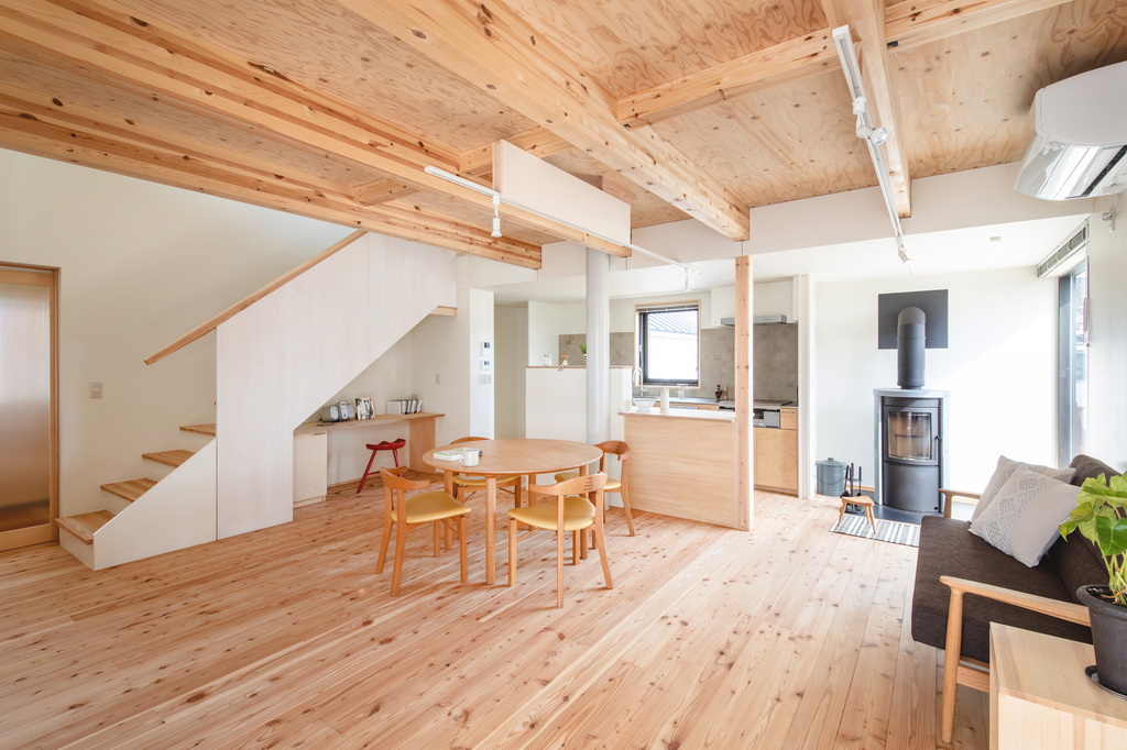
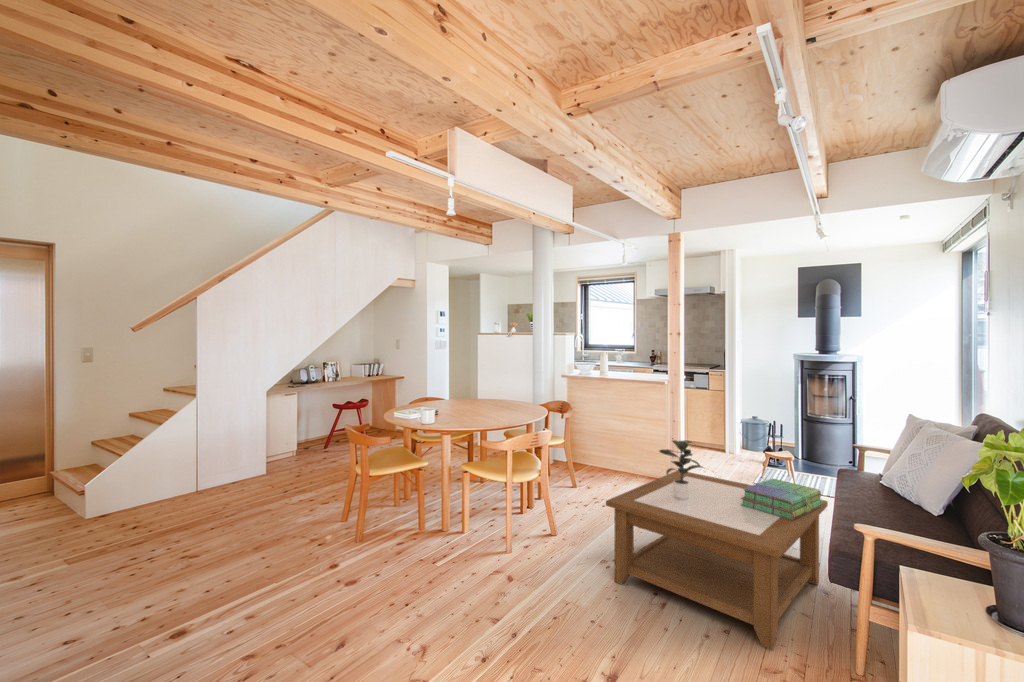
+ coffee table (716, 541)
+ potted plant (683, 466)
+ stack of books (781, 497)
